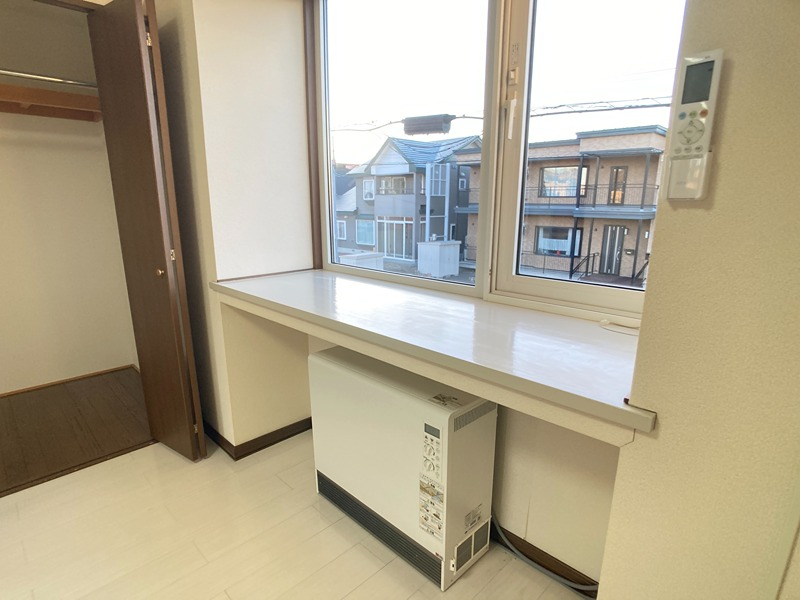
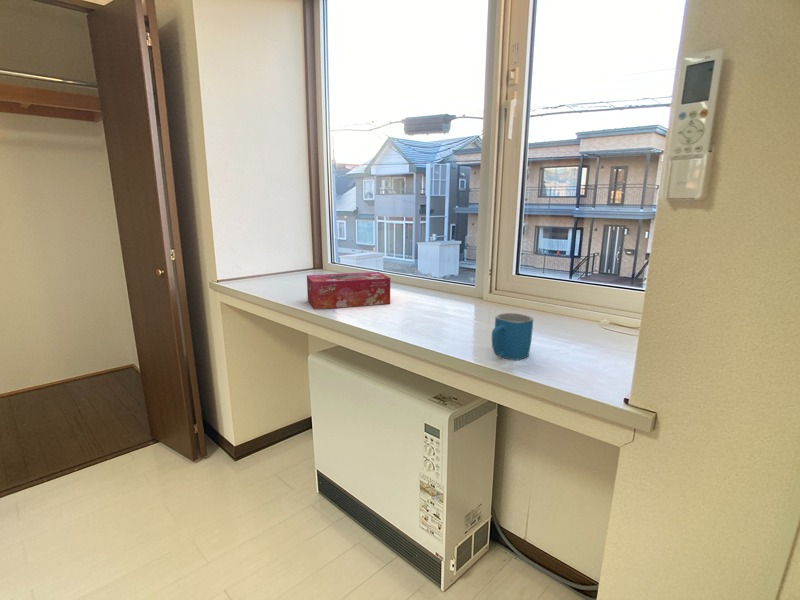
+ mug (508, 337)
+ tissue box (348, 289)
